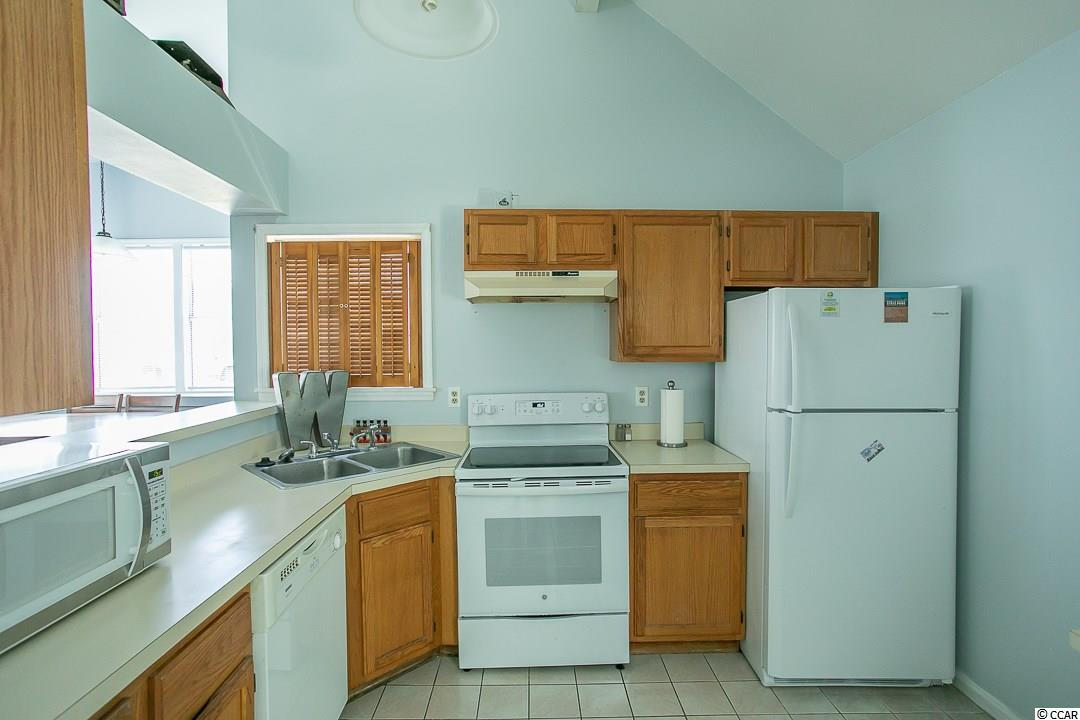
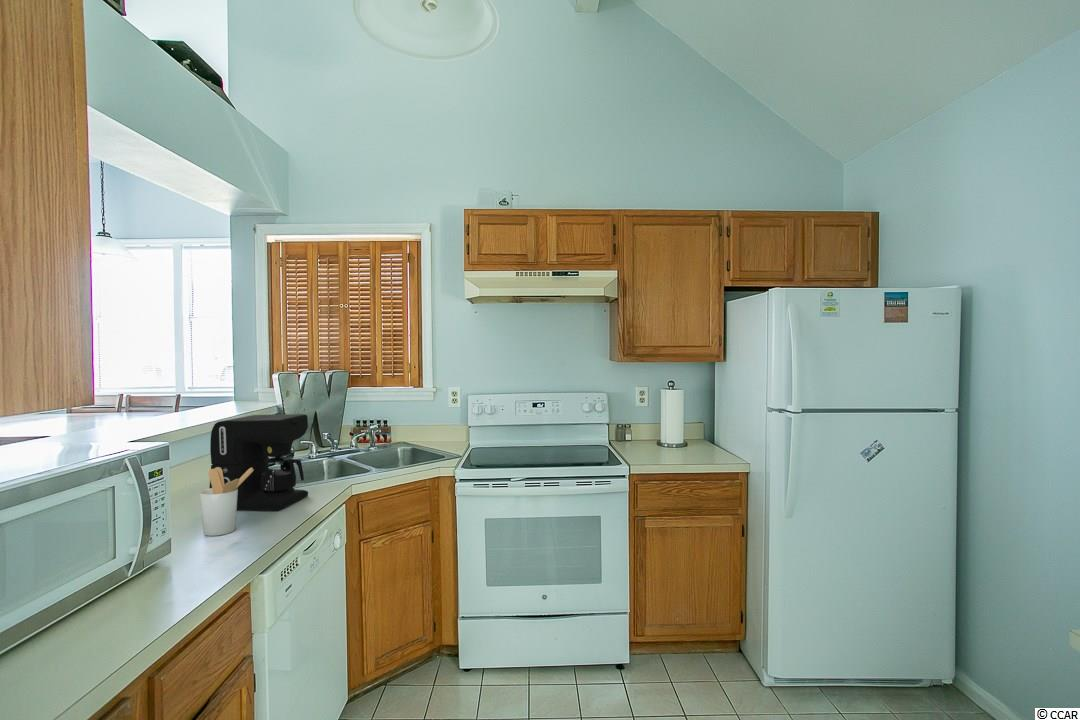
+ coffee maker (264, 460)
+ utensil holder (229, 499)
